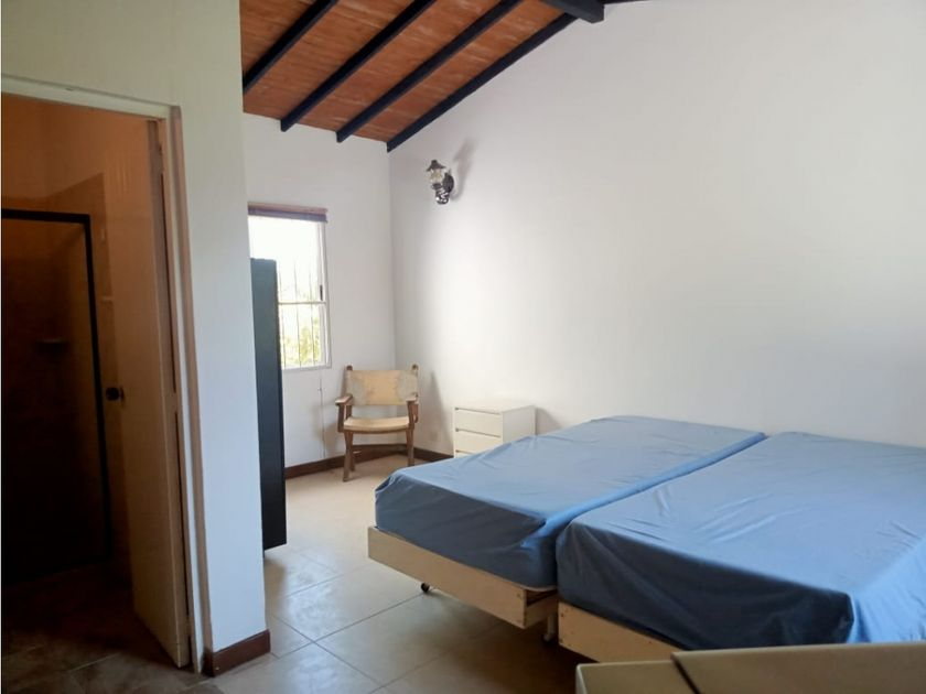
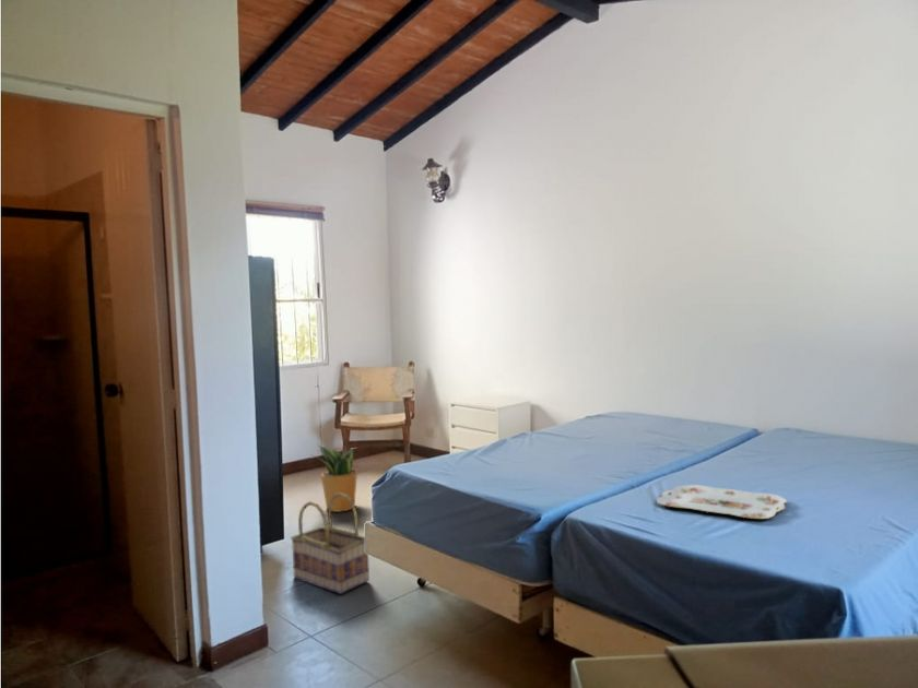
+ serving tray (720, 501)
+ potted plant (337, 477)
+ basket (329, 538)
